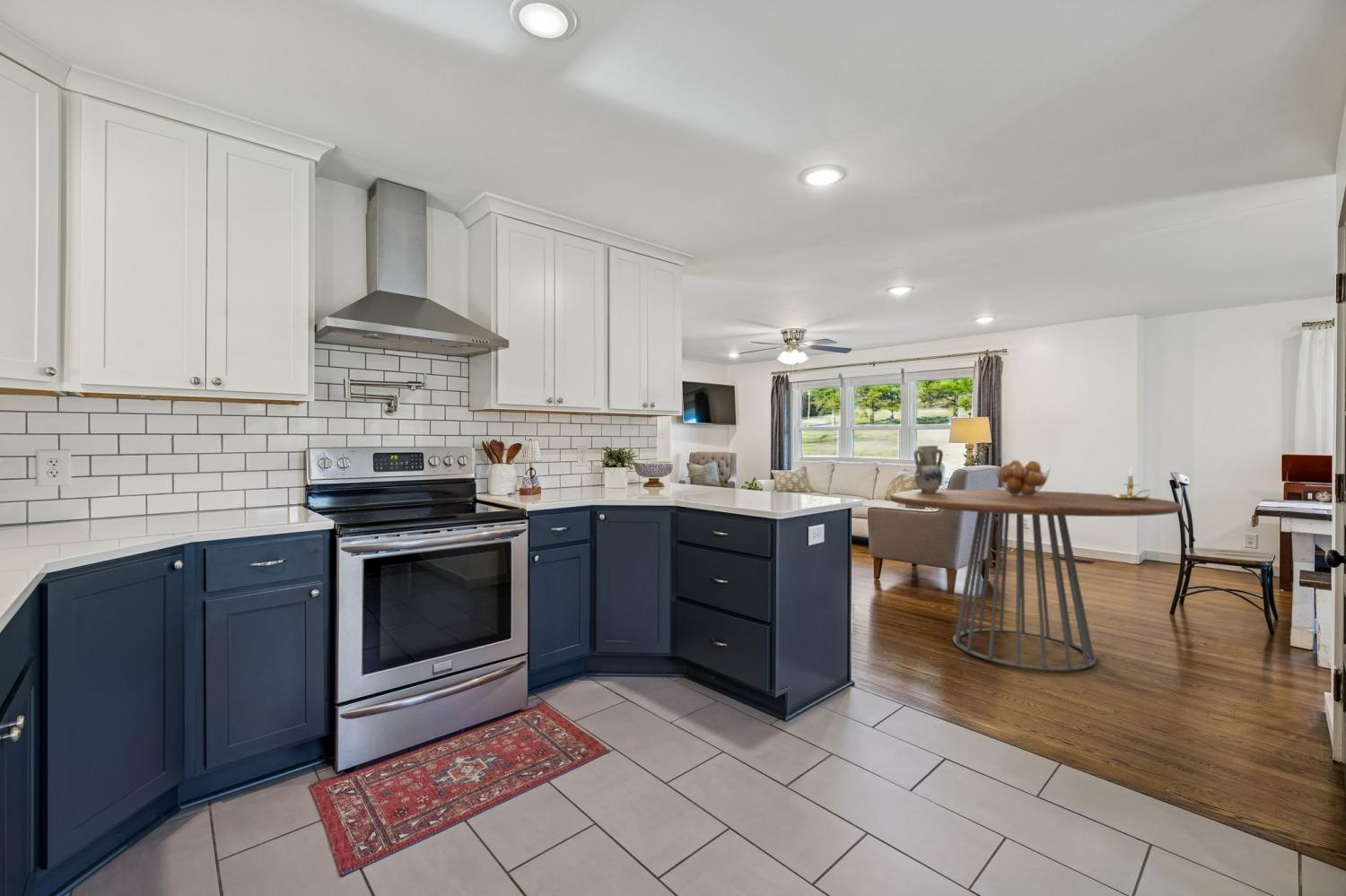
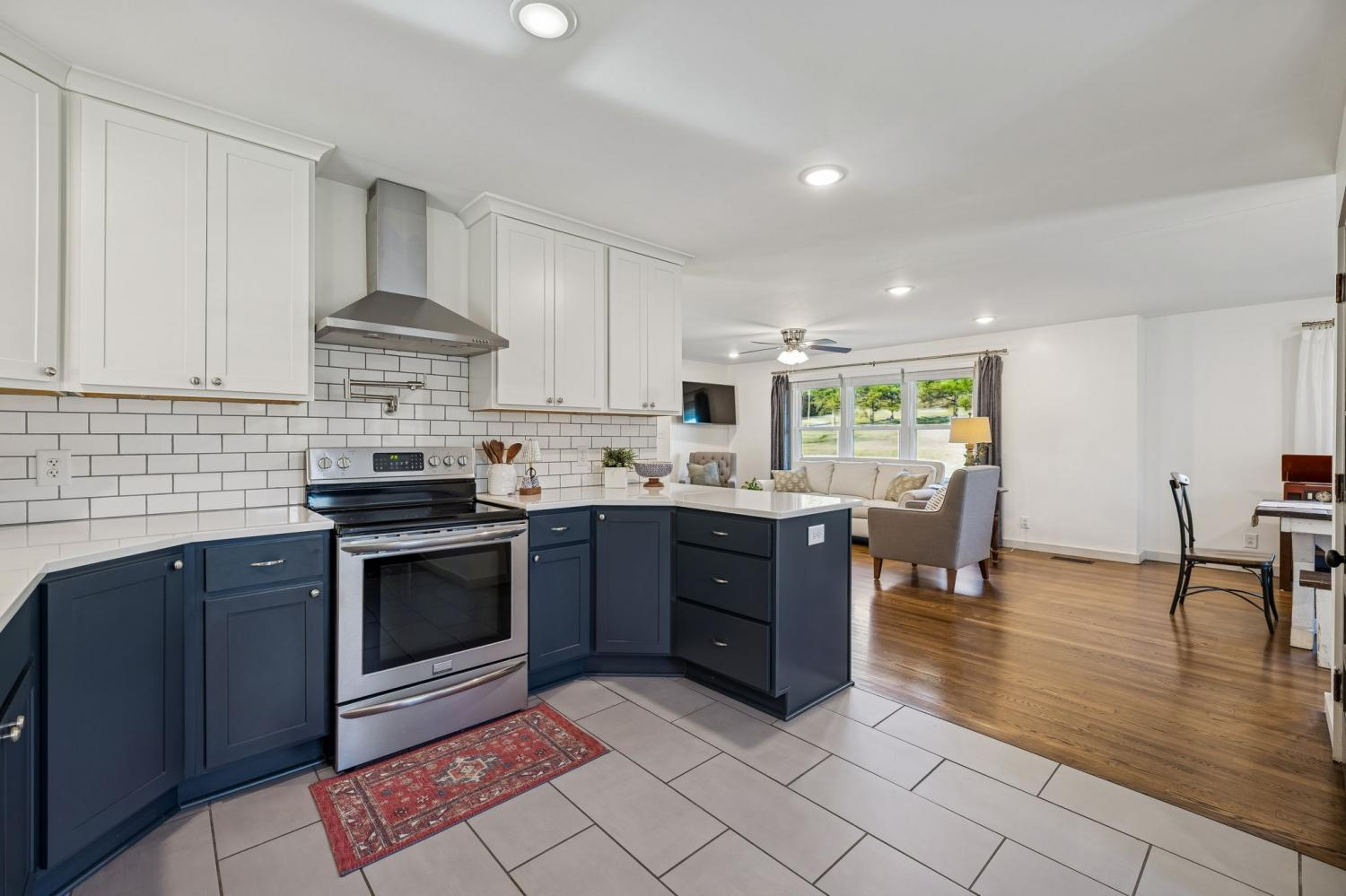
- candle holder (1132, 483)
- vase (928, 467)
- dining table (1019, 571)
- fruit basket (1021, 476)
